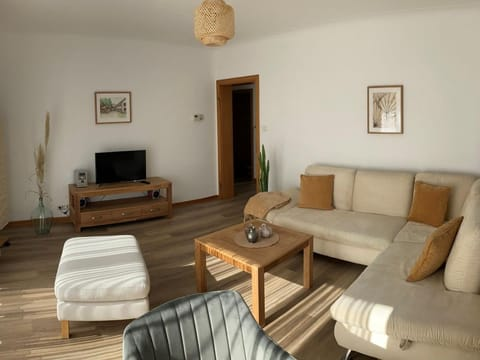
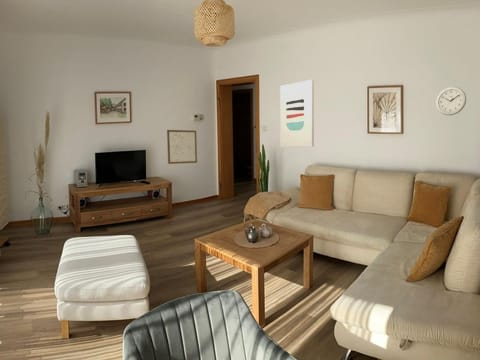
+ wall art (181, 147)
+ wall clock (450, 101)
+ wall art (296, 115)
